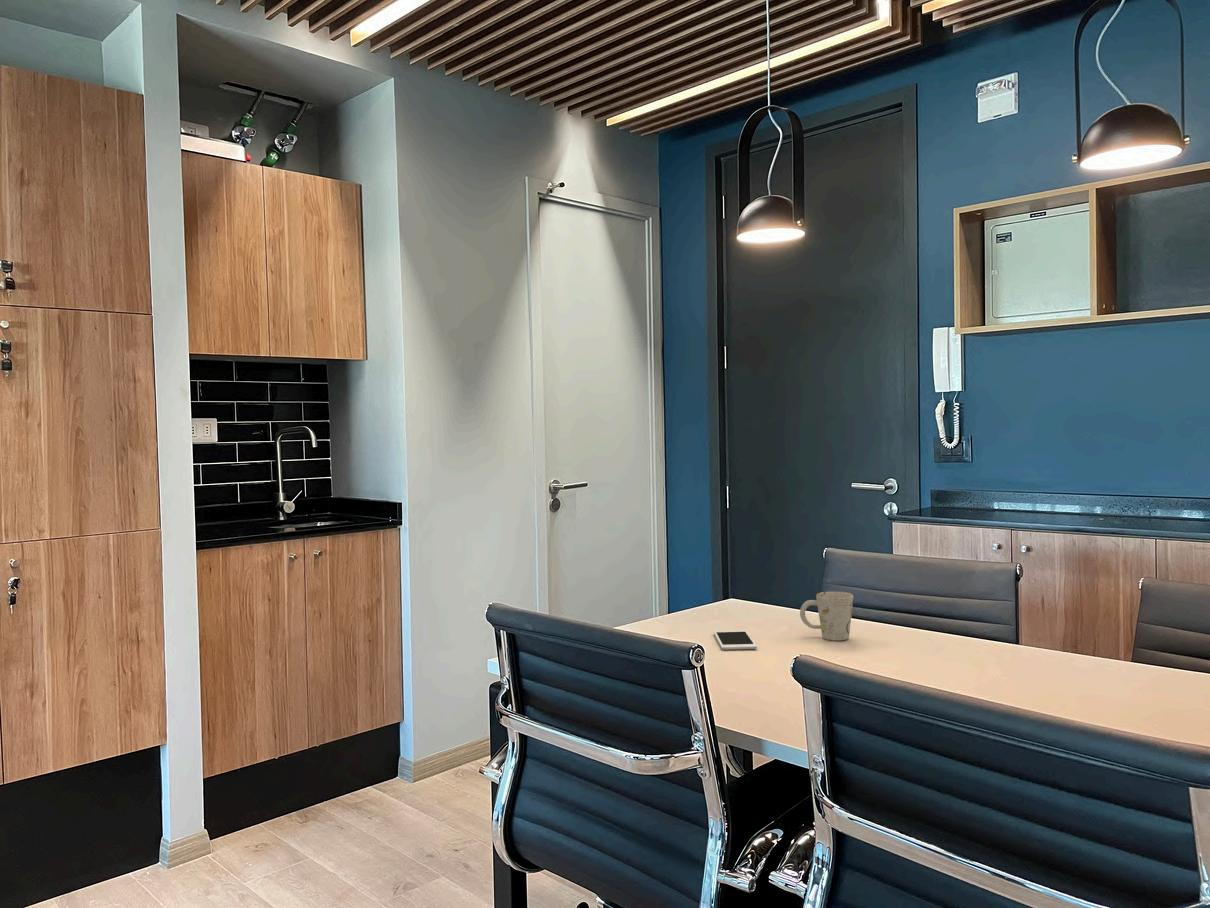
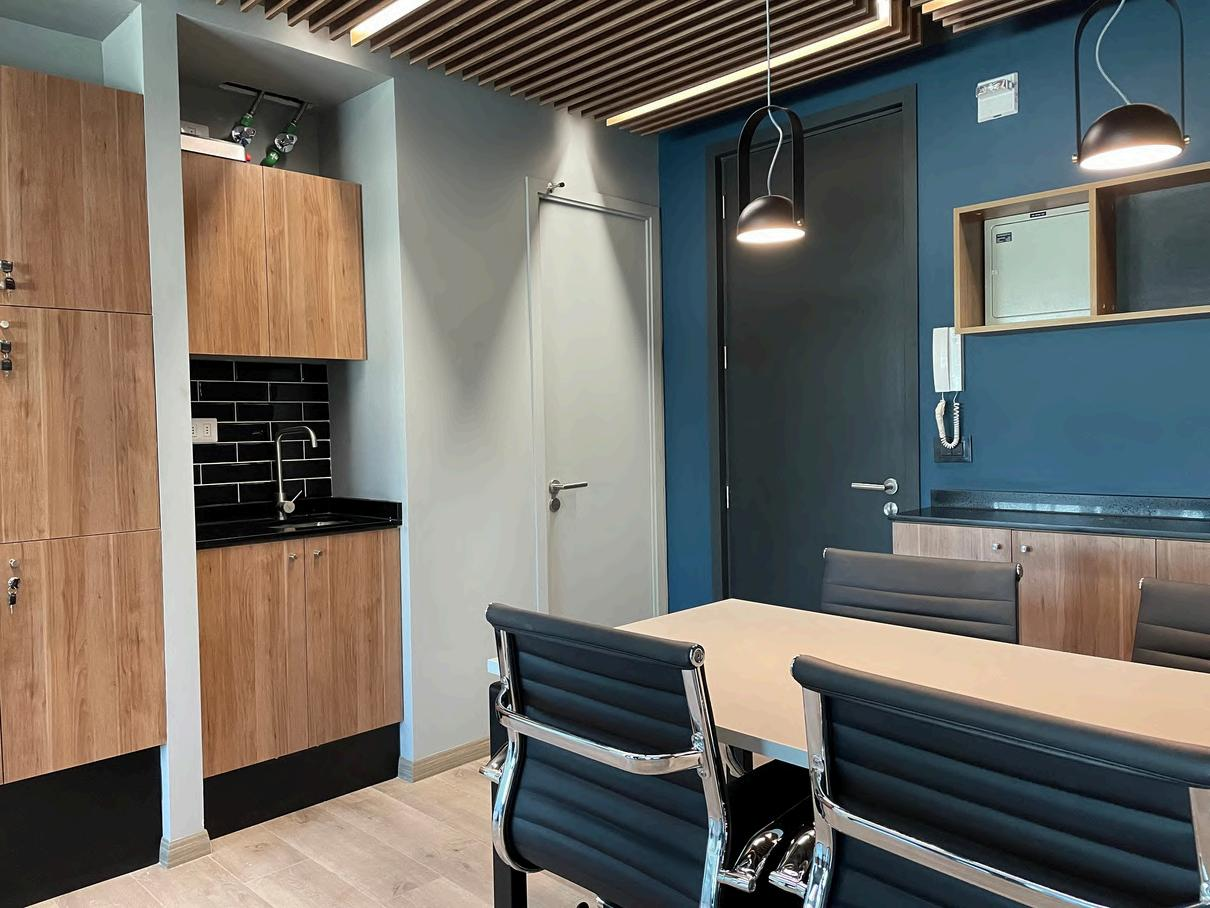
- cell phone (734, 639)
- mug (826, 615)
